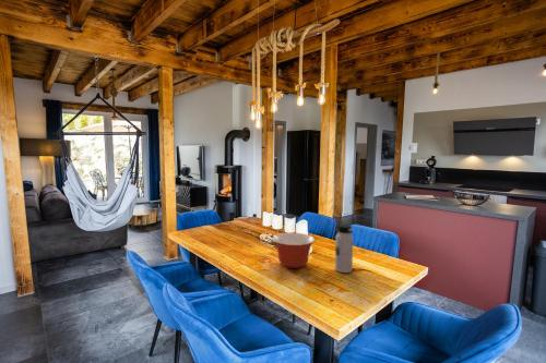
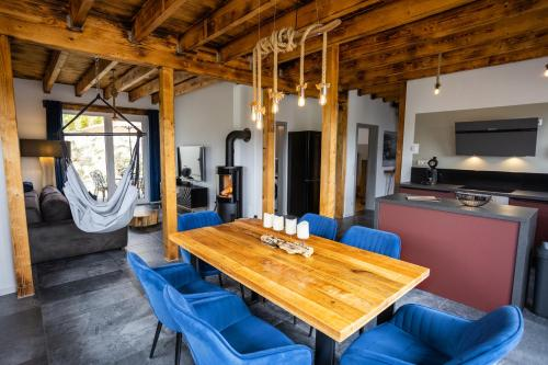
- water bottle (344, 247)
- mixing bowl (293, 251)
